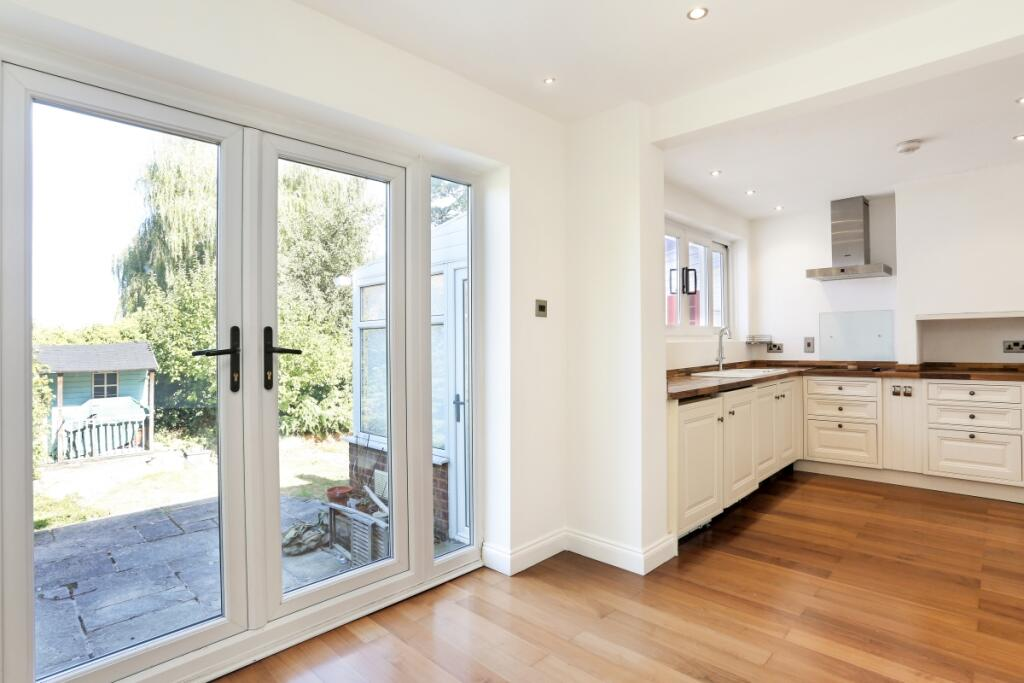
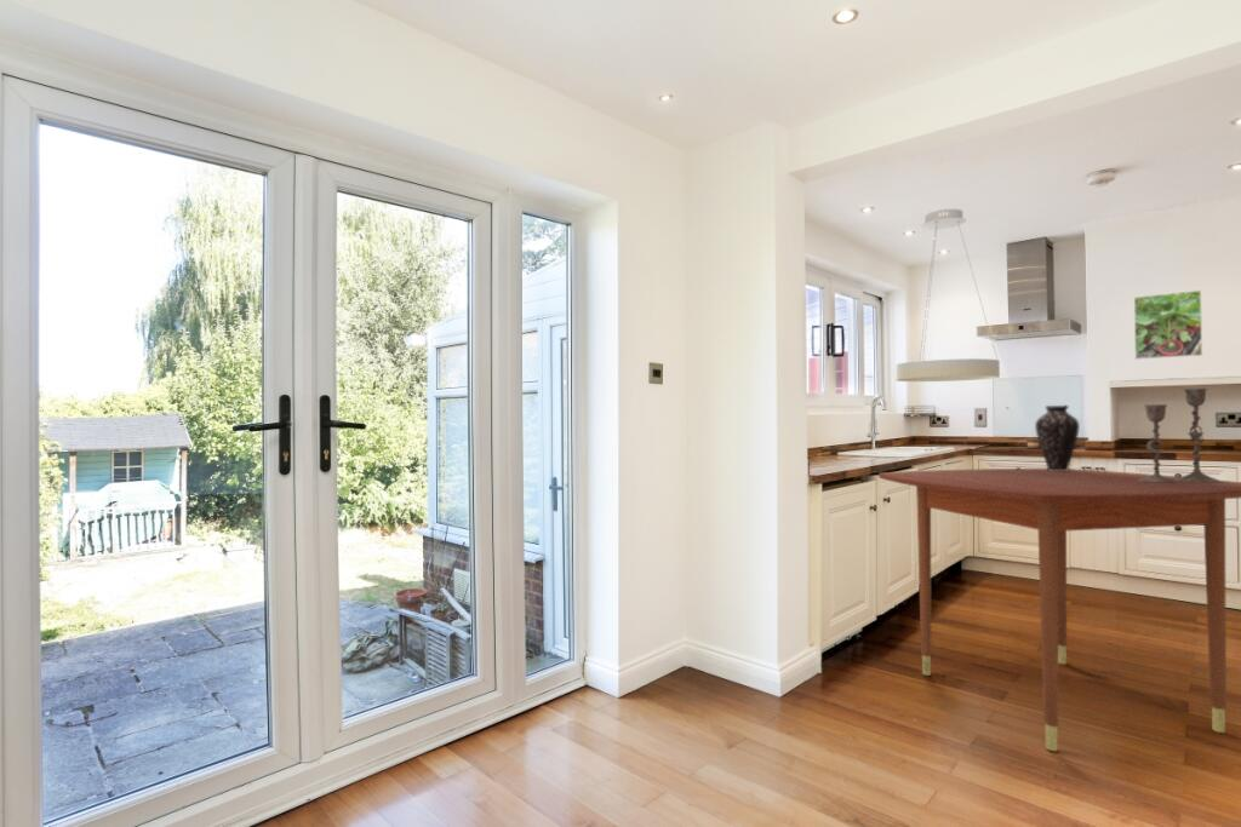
+ candlestick (1188, 433)
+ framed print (1167, 325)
+ pendant light (930, 292)
+ dining table (1054, 588)
+ vase (1057, 437)
